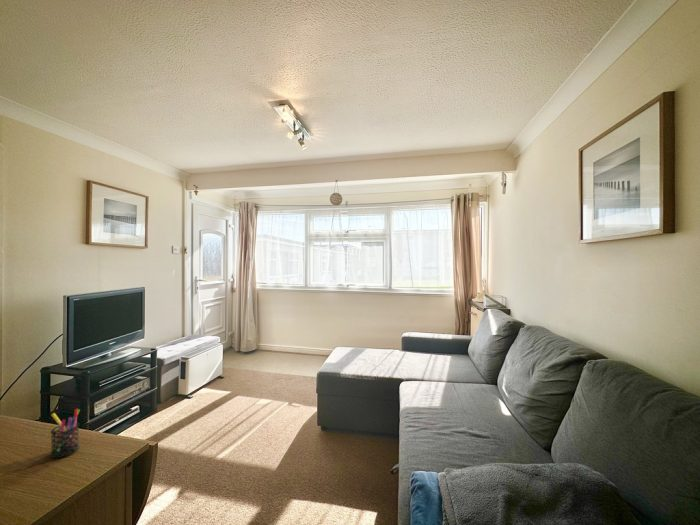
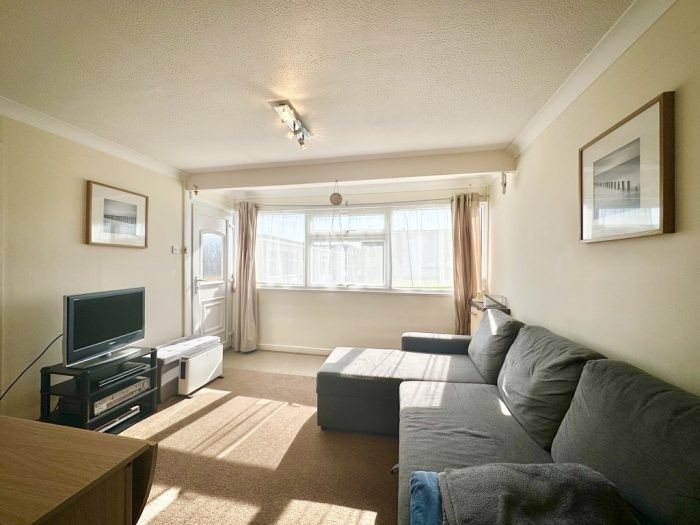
- pen holder (68, 429)
